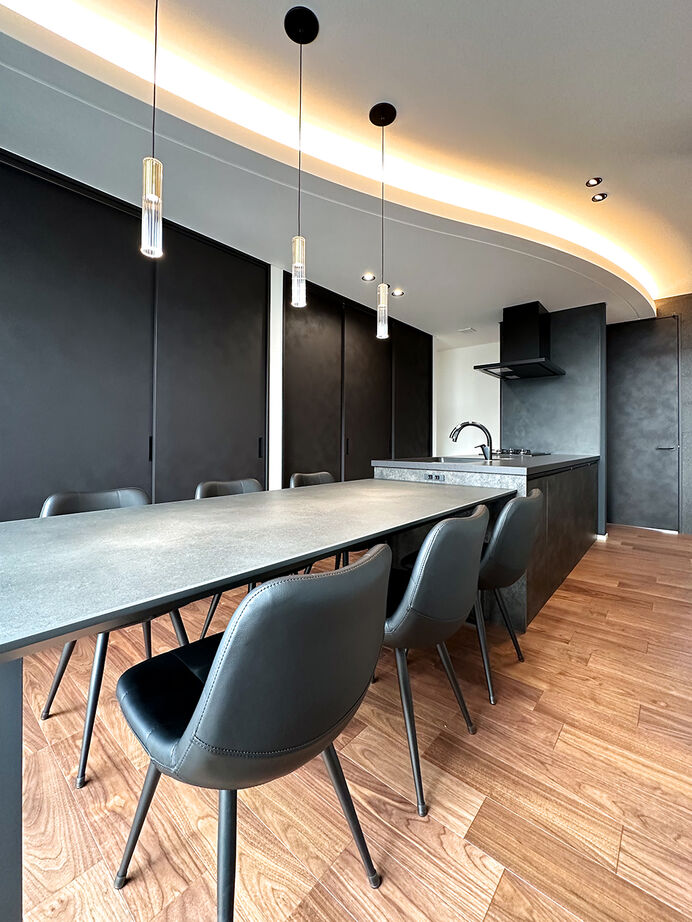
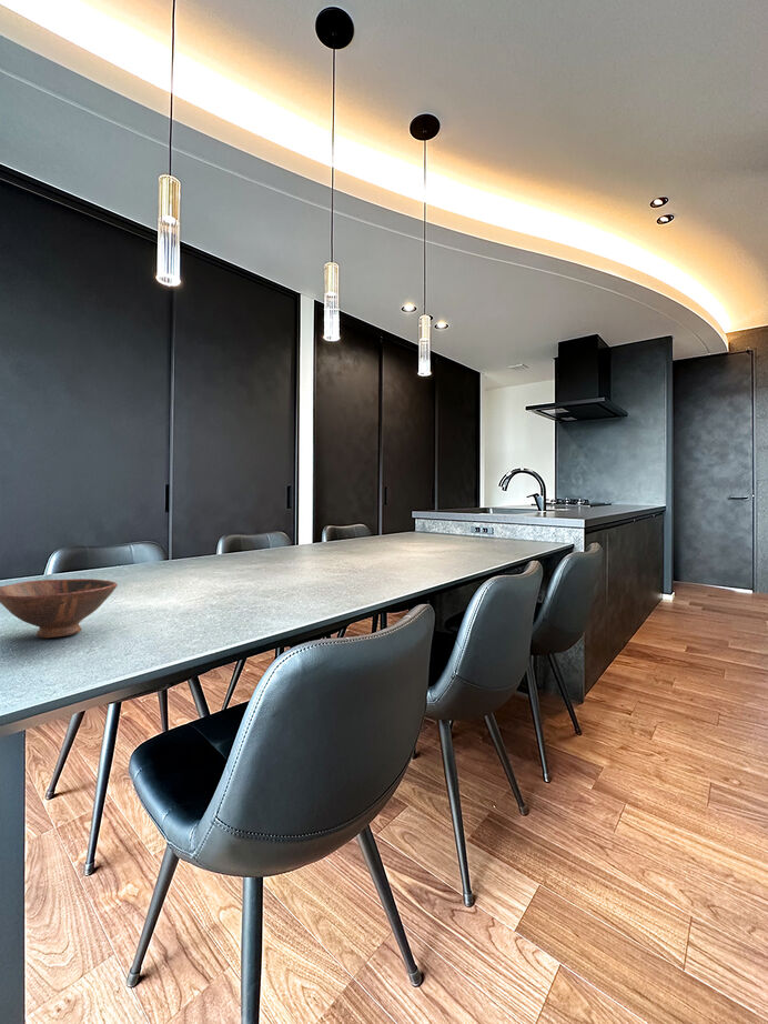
+ bowl (57, 609)
